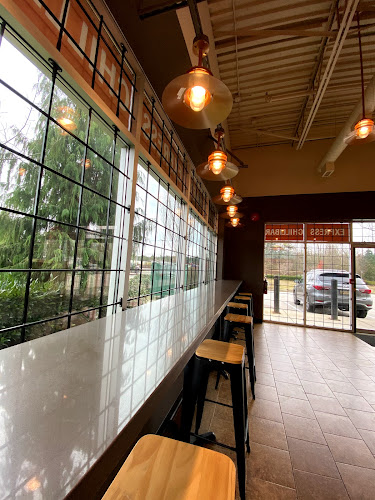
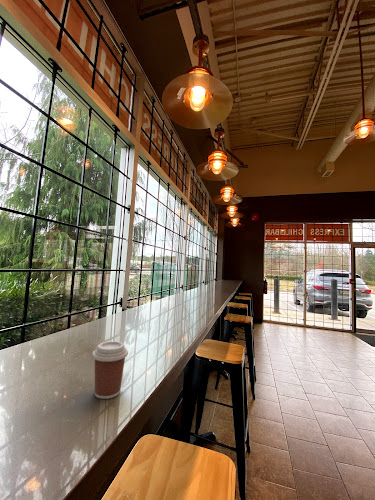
+ coffee cup (109, 368)
